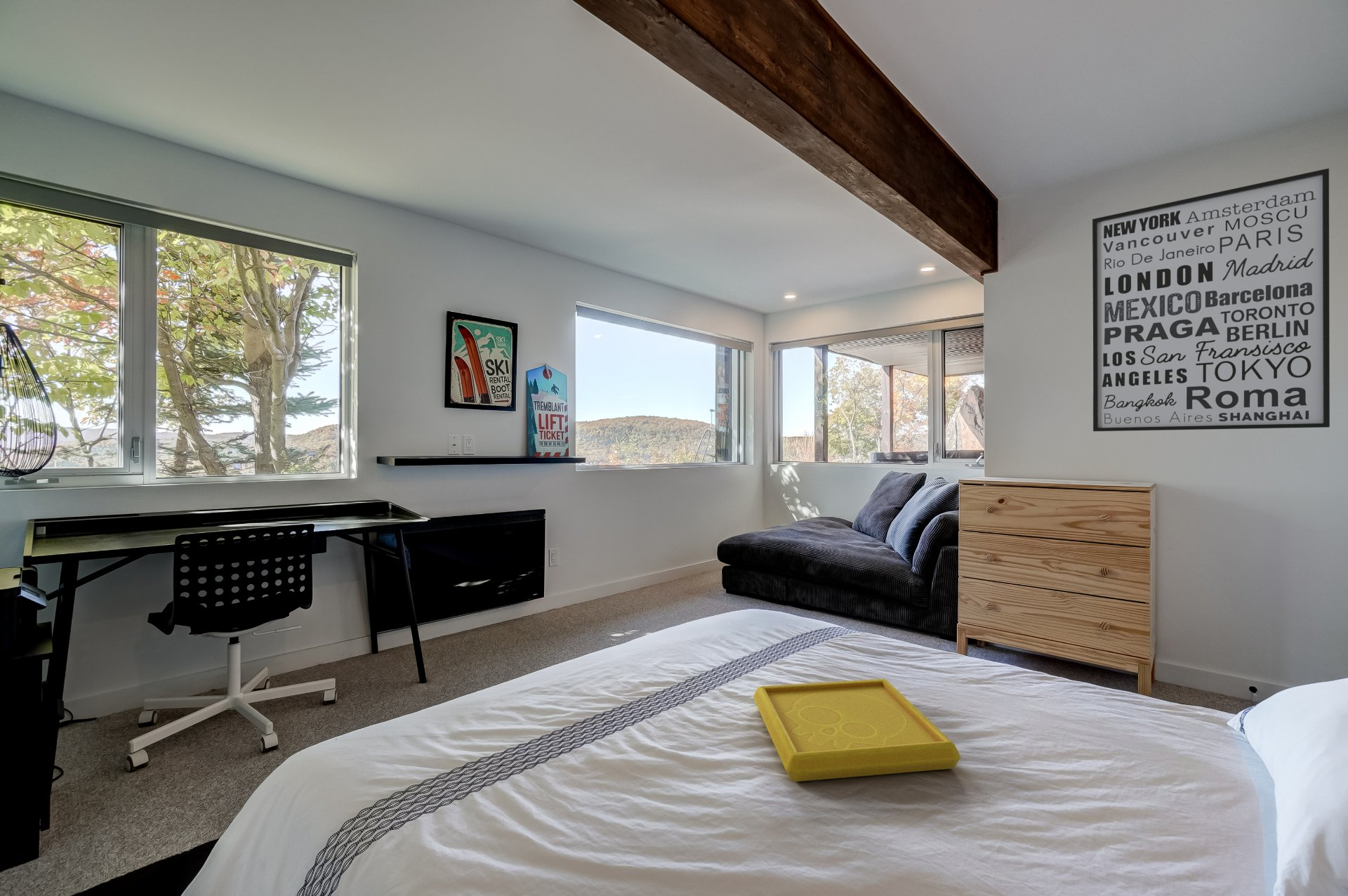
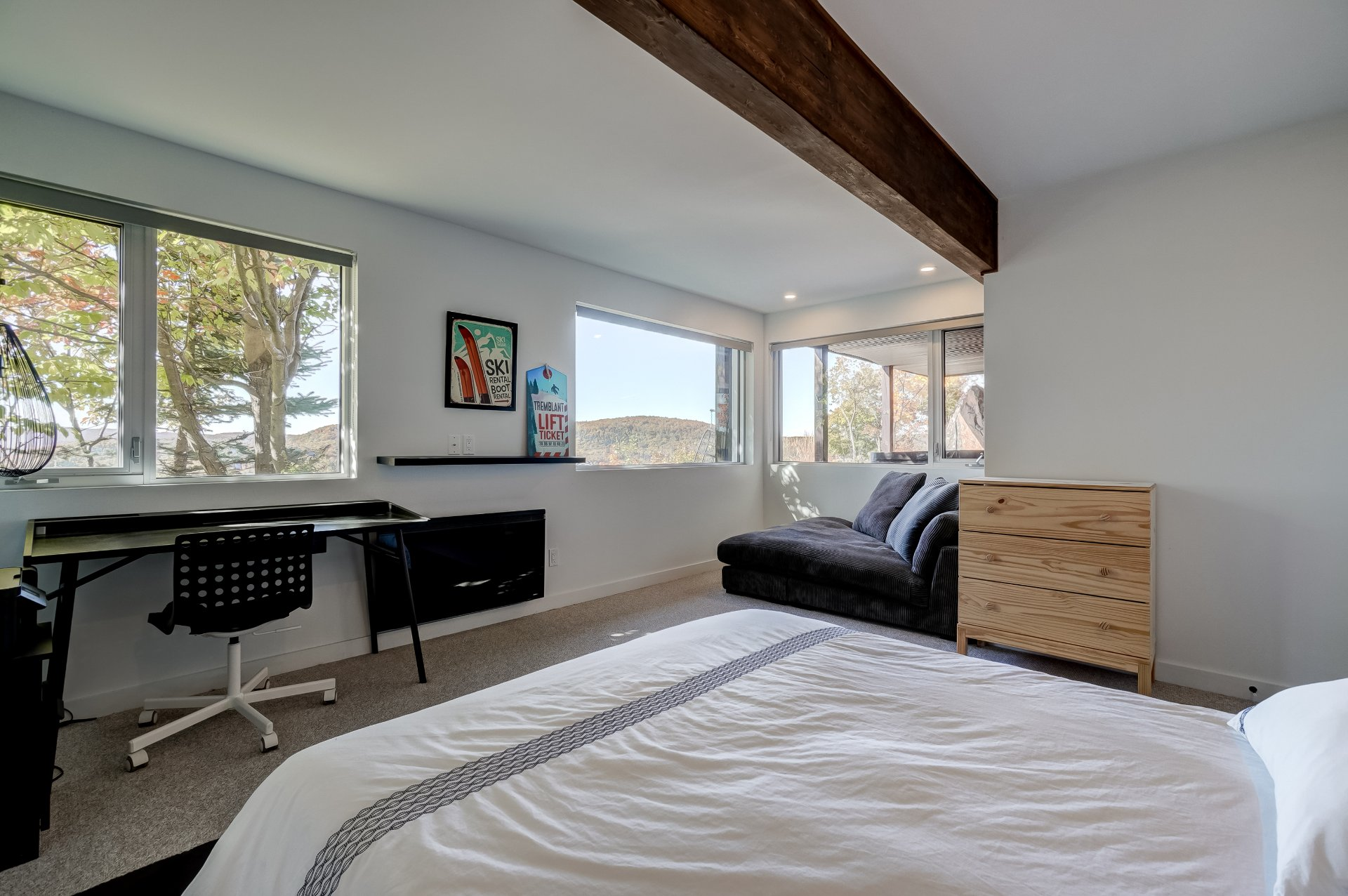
- wall art (1199, 313)
- serving tray (845, 723)
